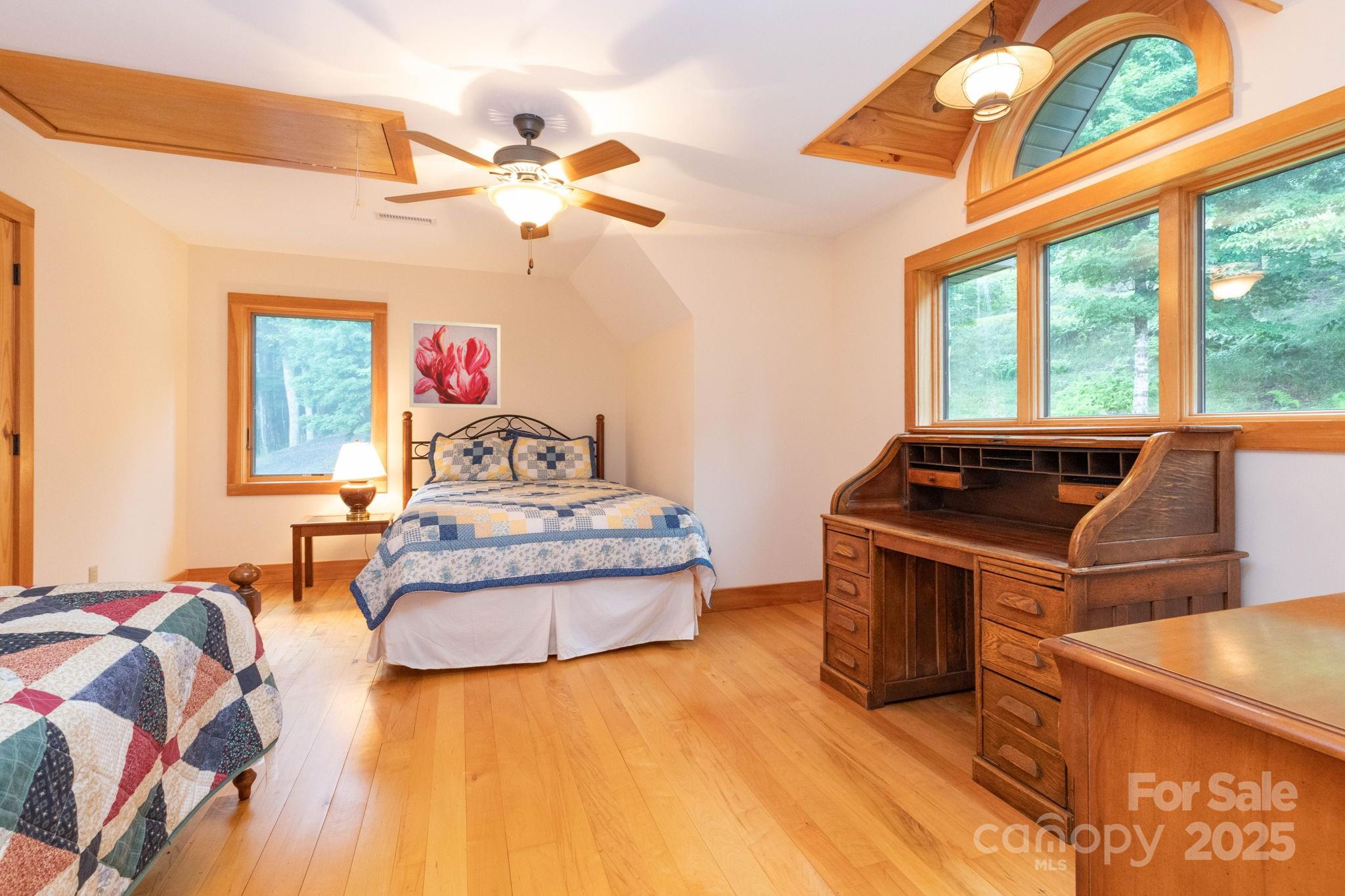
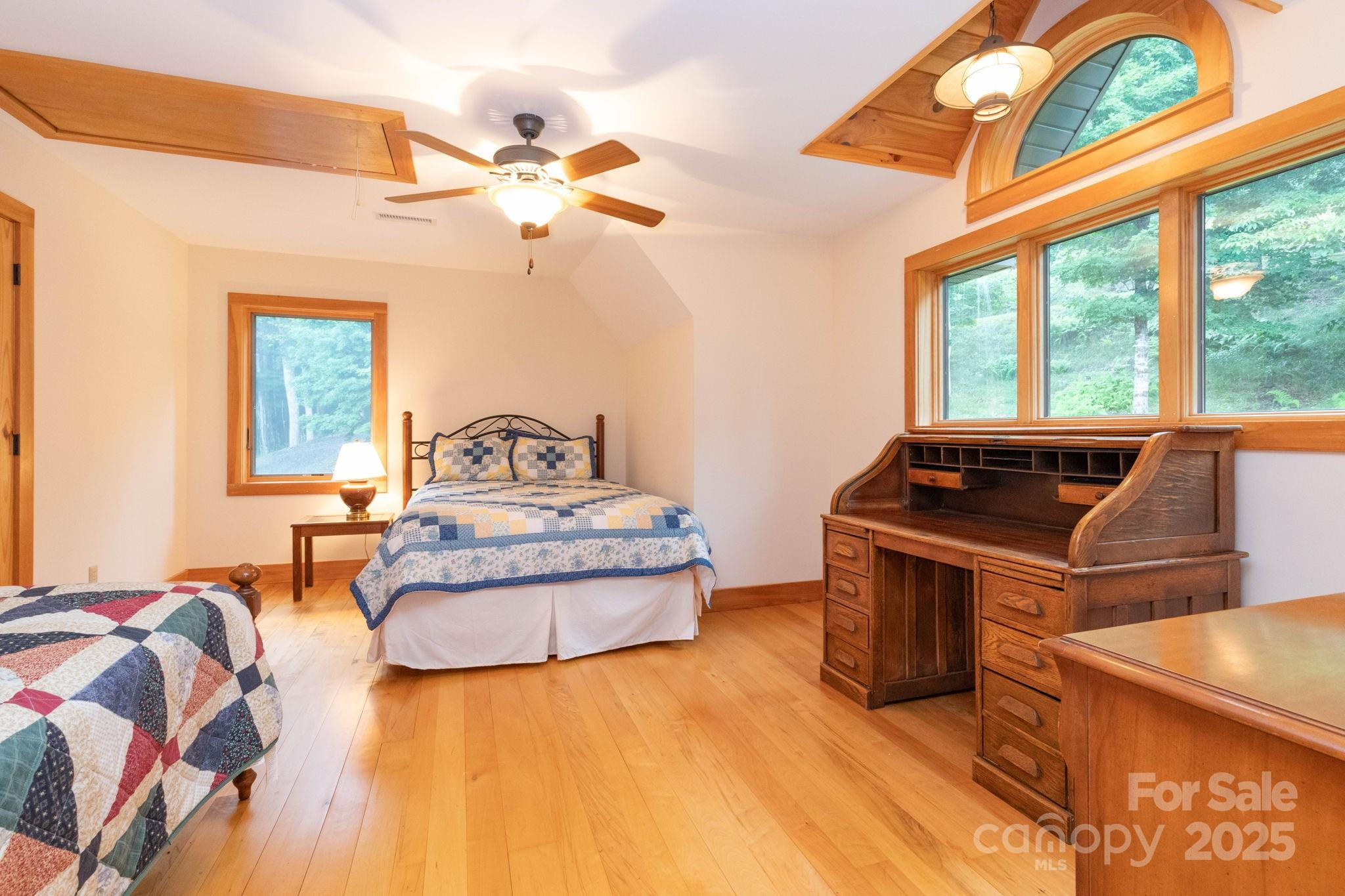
- wall art (456, 365)
